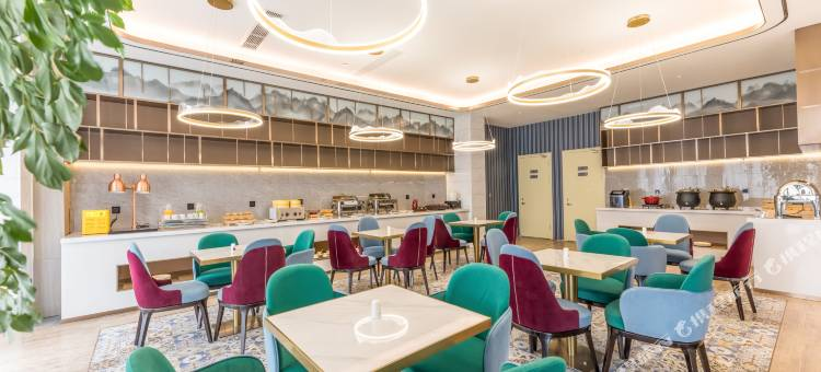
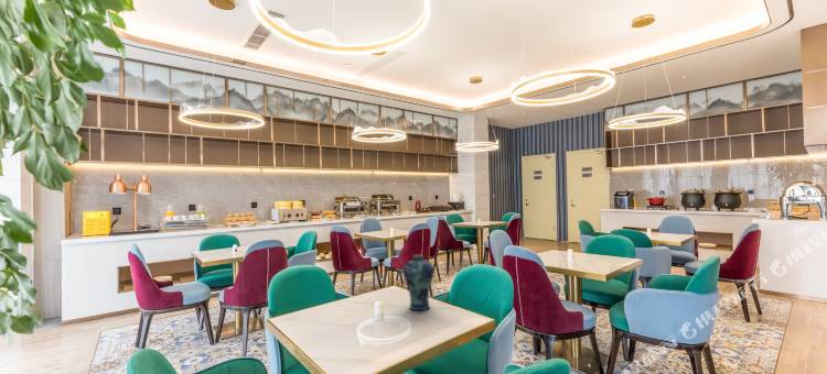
+ vase (418, 280)
